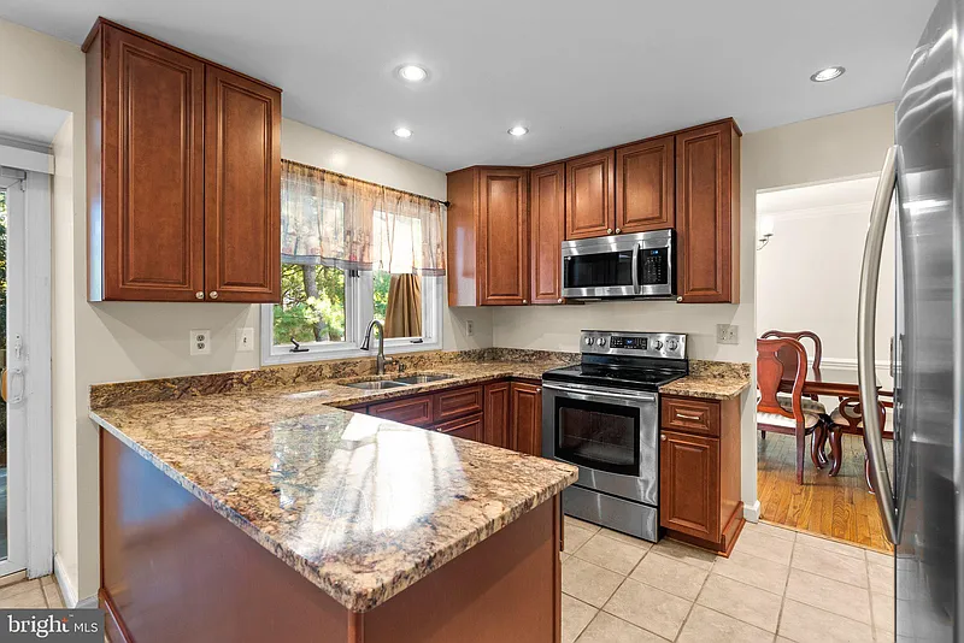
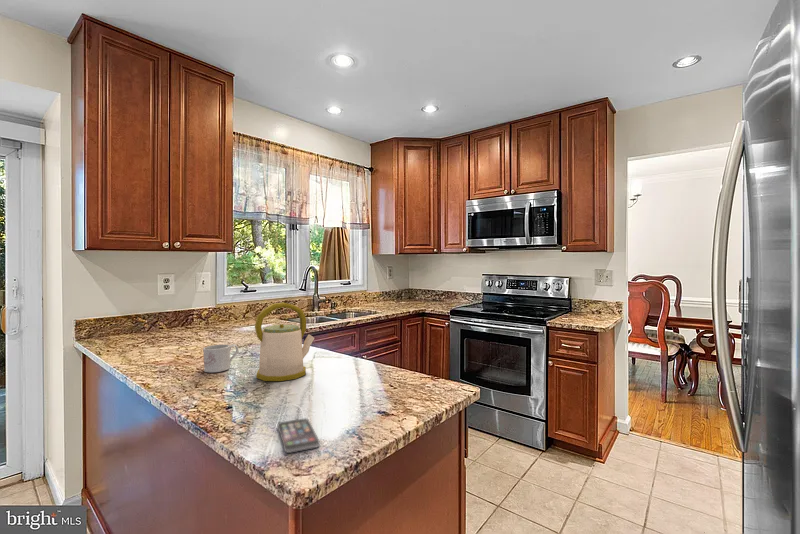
+ mug (221, 357)
+ smartphone (297, 434)
+ kettle (286, 338)
